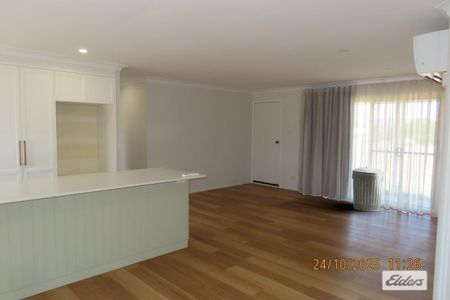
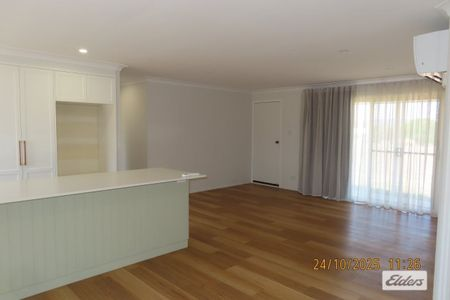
- trash can (367, 187)
